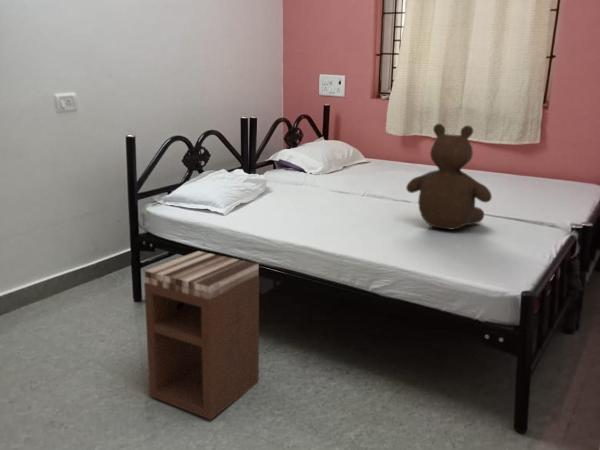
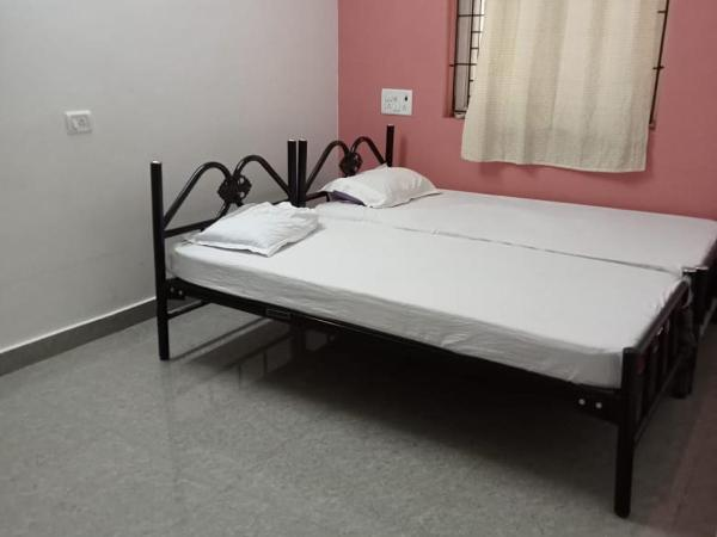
- nightstand (204, 329)
- teddy bear (453, 175)
